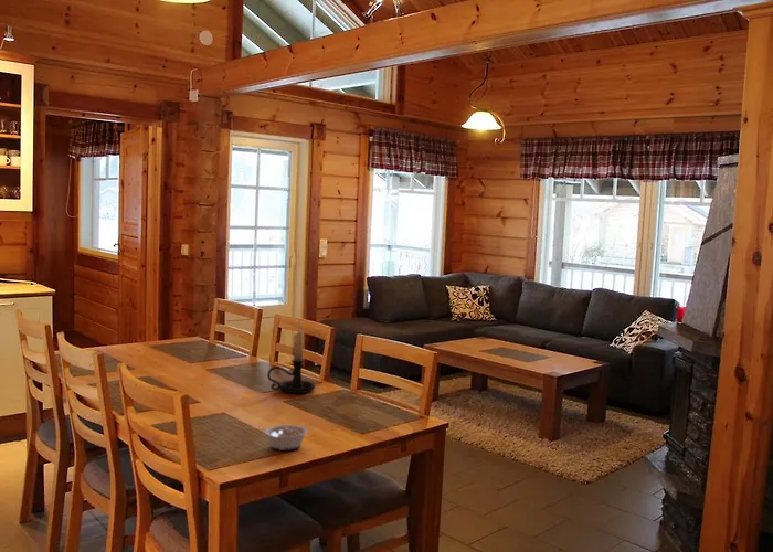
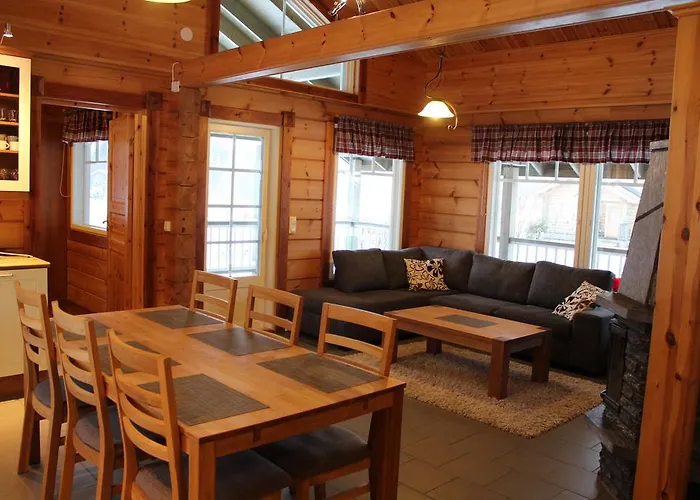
- legume (284, 436)
- candle holder (293, 354)
